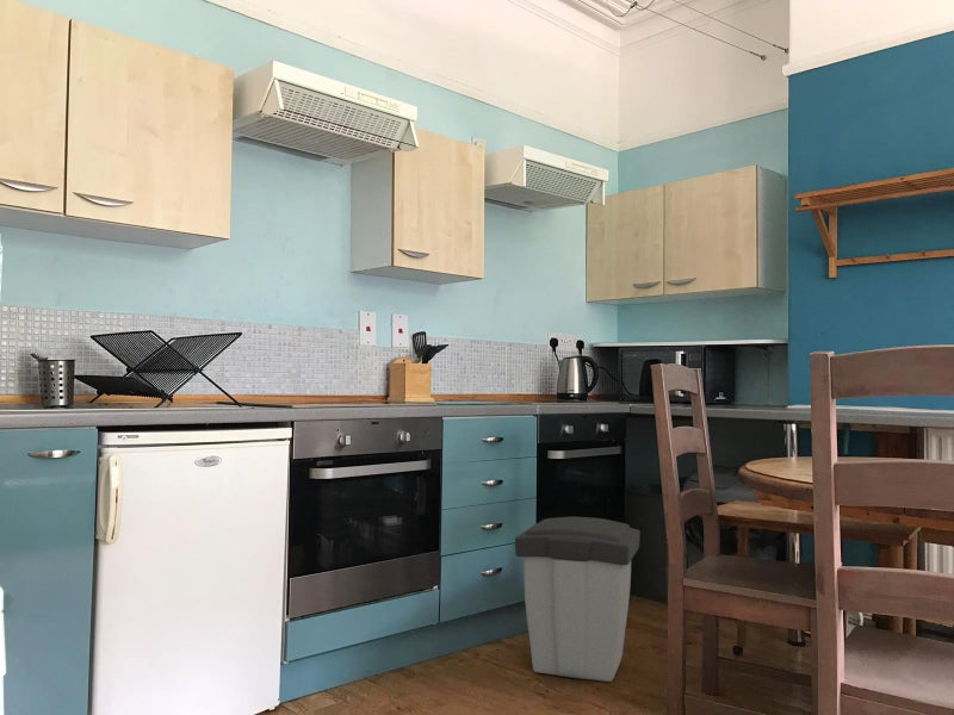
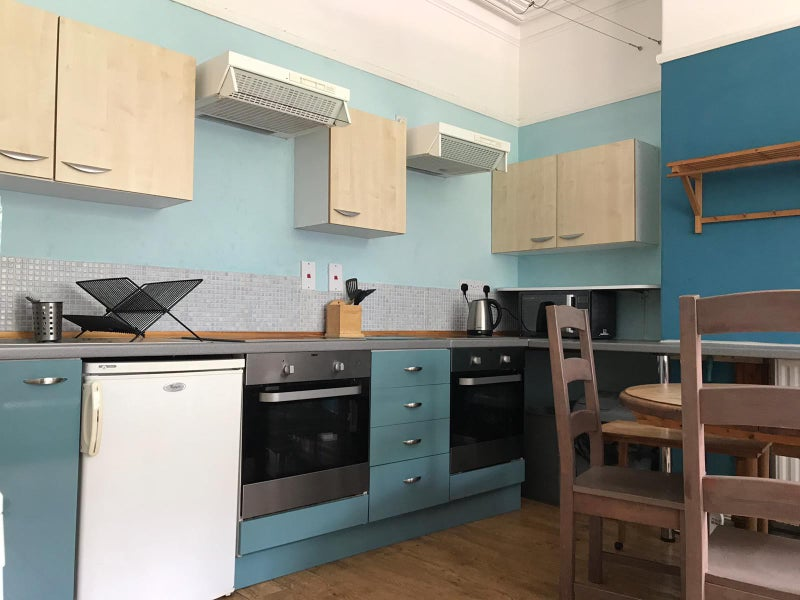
- trash can (577, 596)
